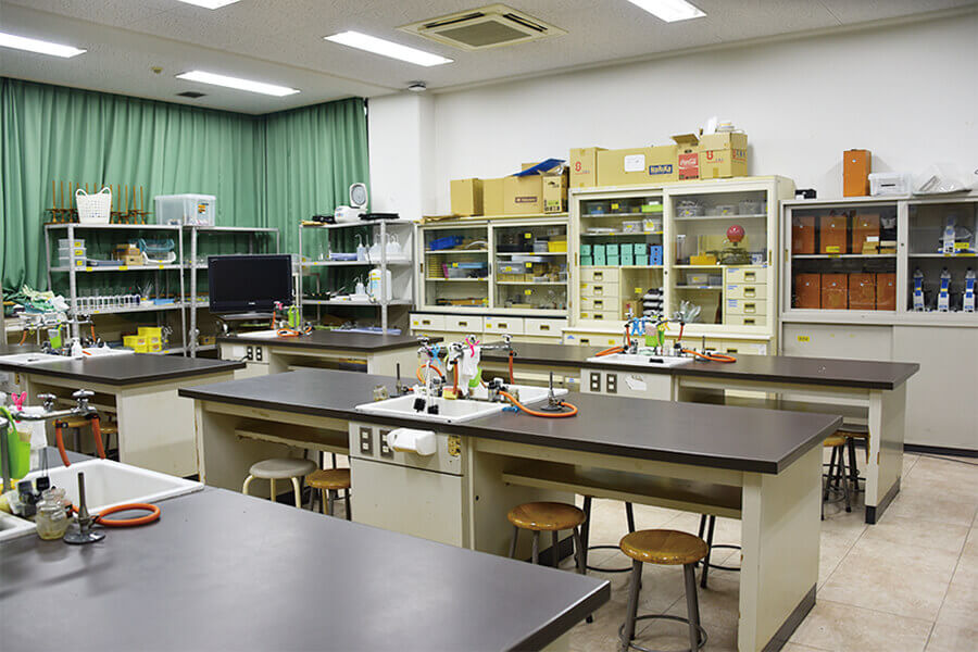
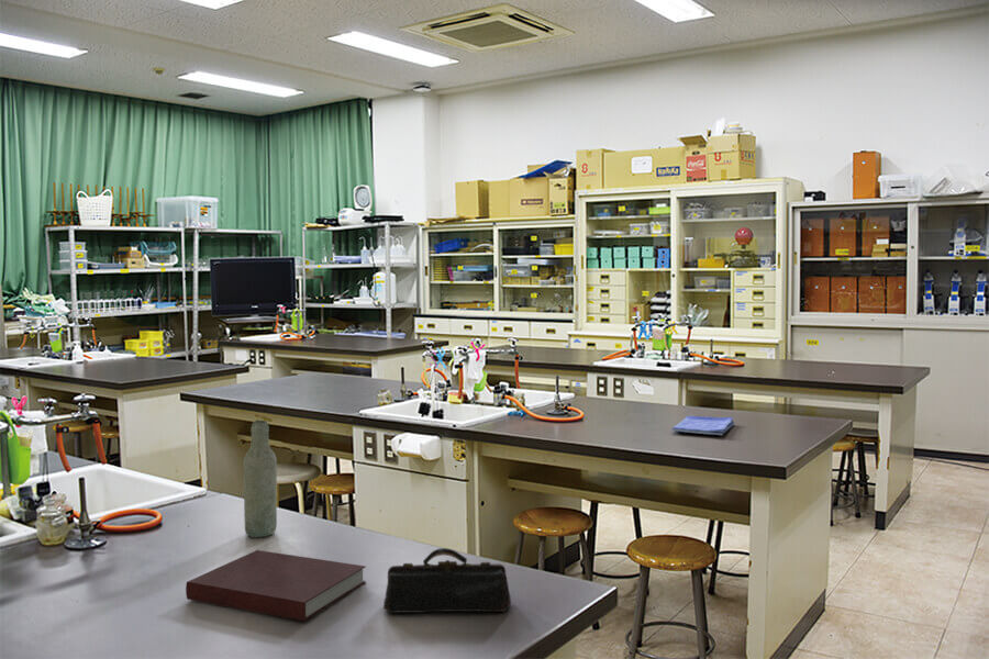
+ notebook (278, 582)
+ bottle (259, 477)
+ pencil case (447, 577)
+ dish towel (703, 424)
